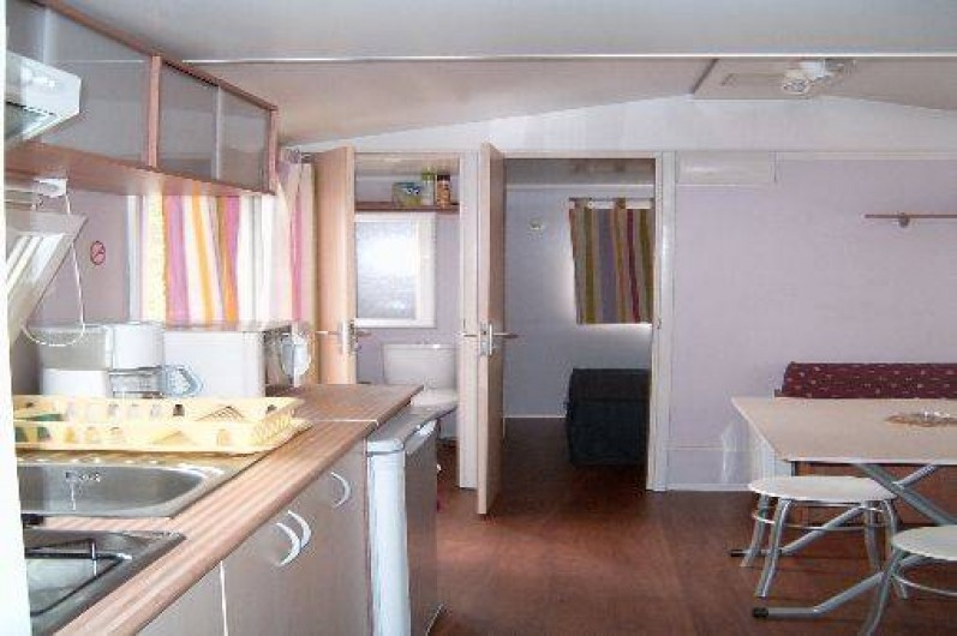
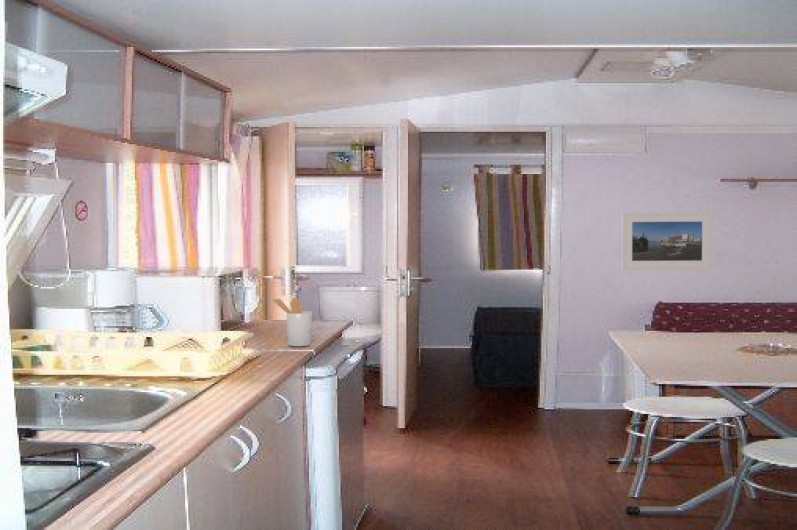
+ utensil holder (292, 320)
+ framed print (666, 241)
